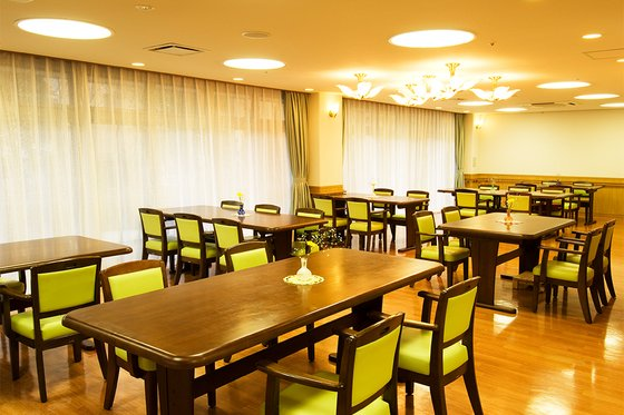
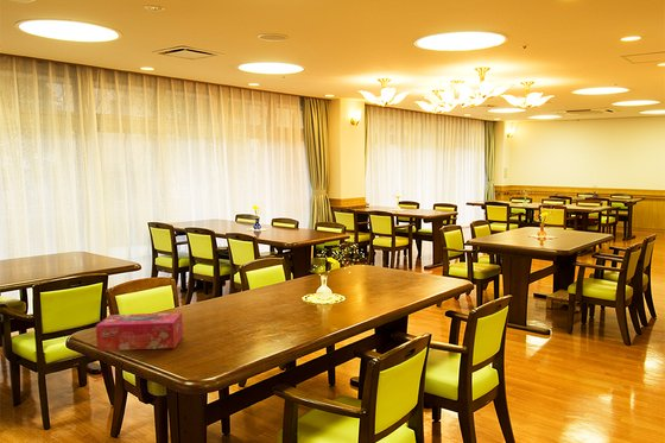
+ tissue box (140, 330)
